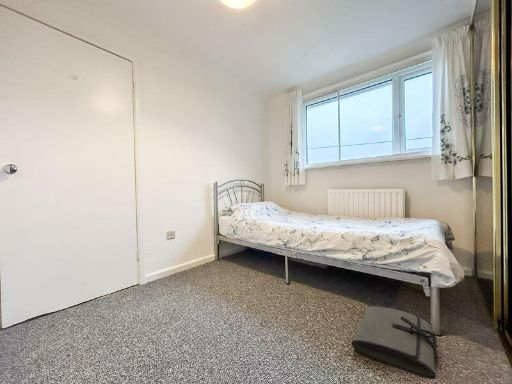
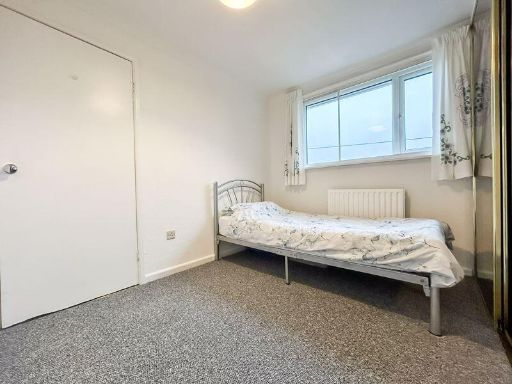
- tool roll (394, 327)
